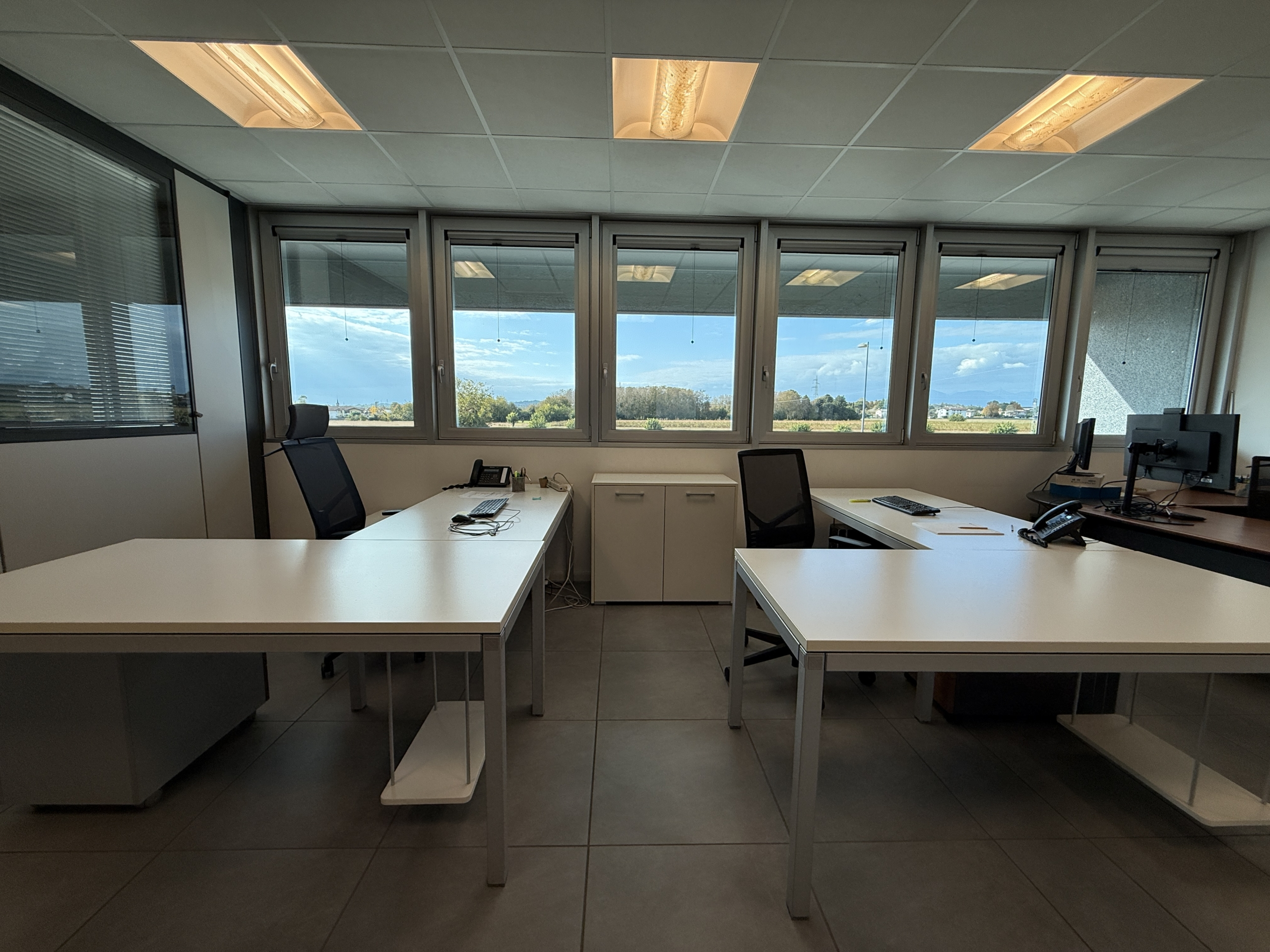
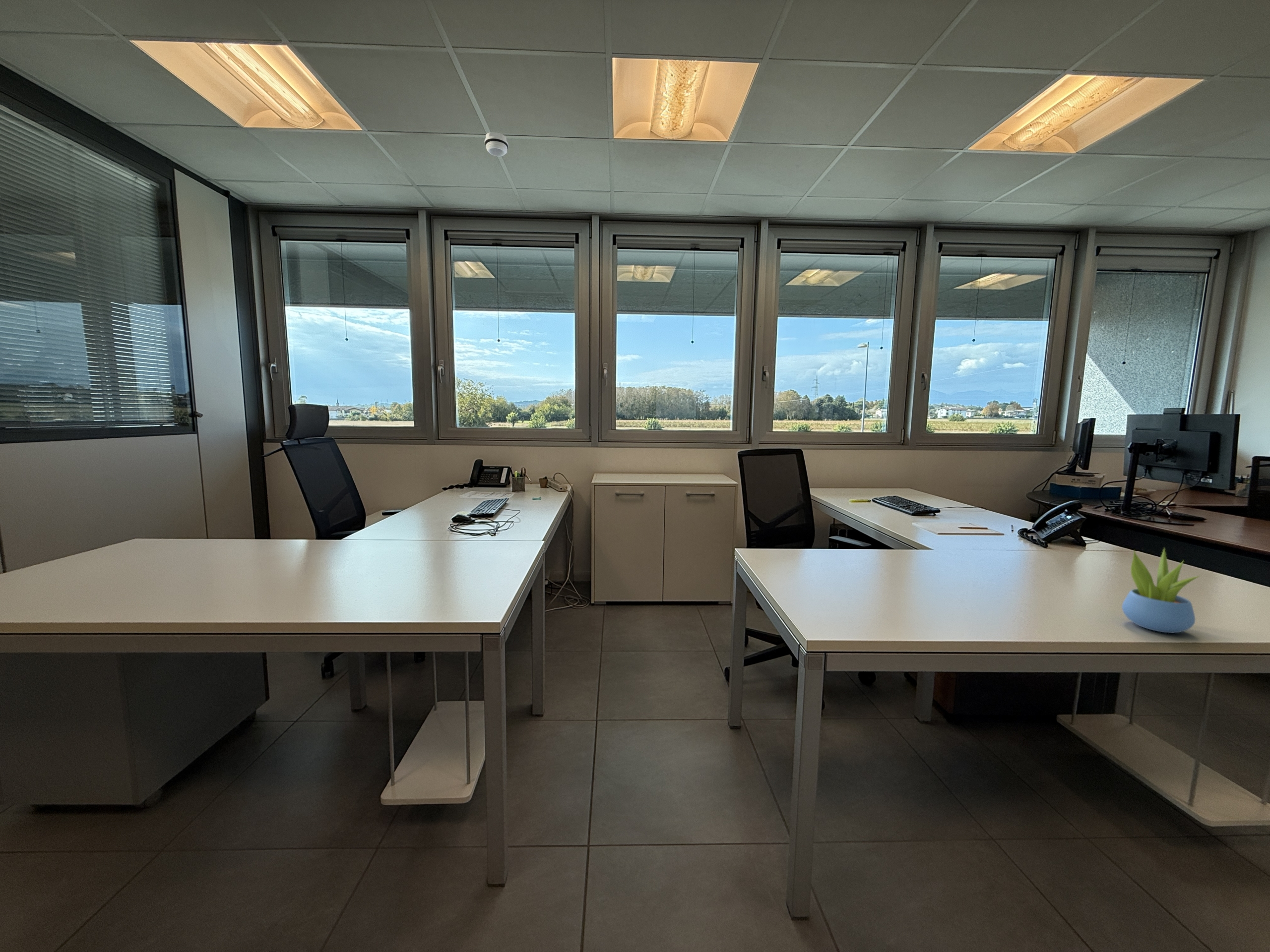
+ smoke detector (496, 145)
+ succulent plant (1159, 589)
